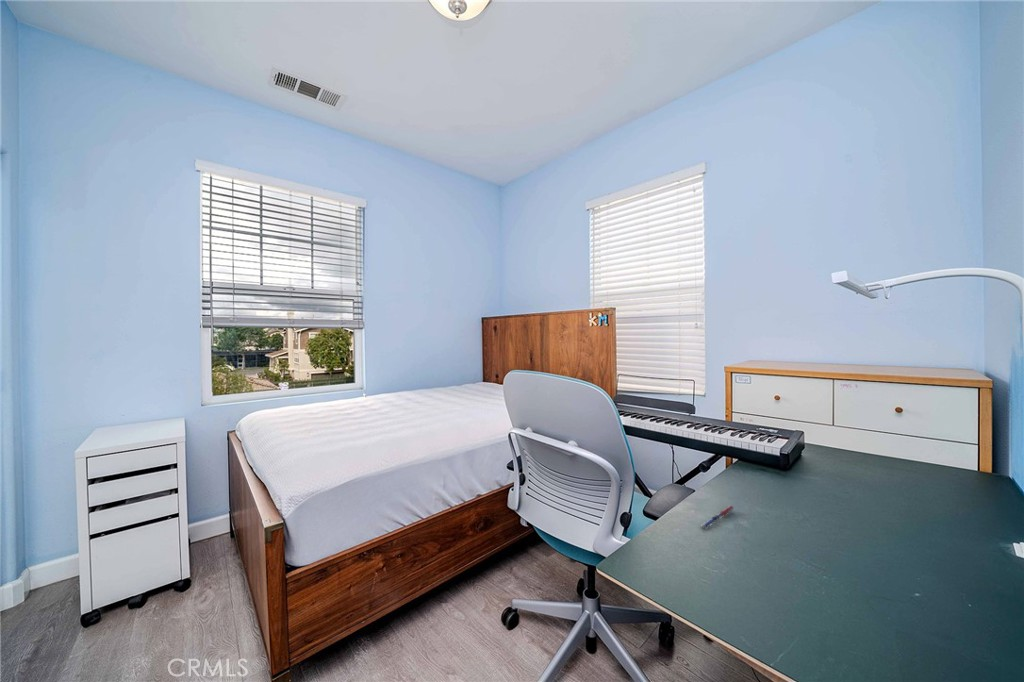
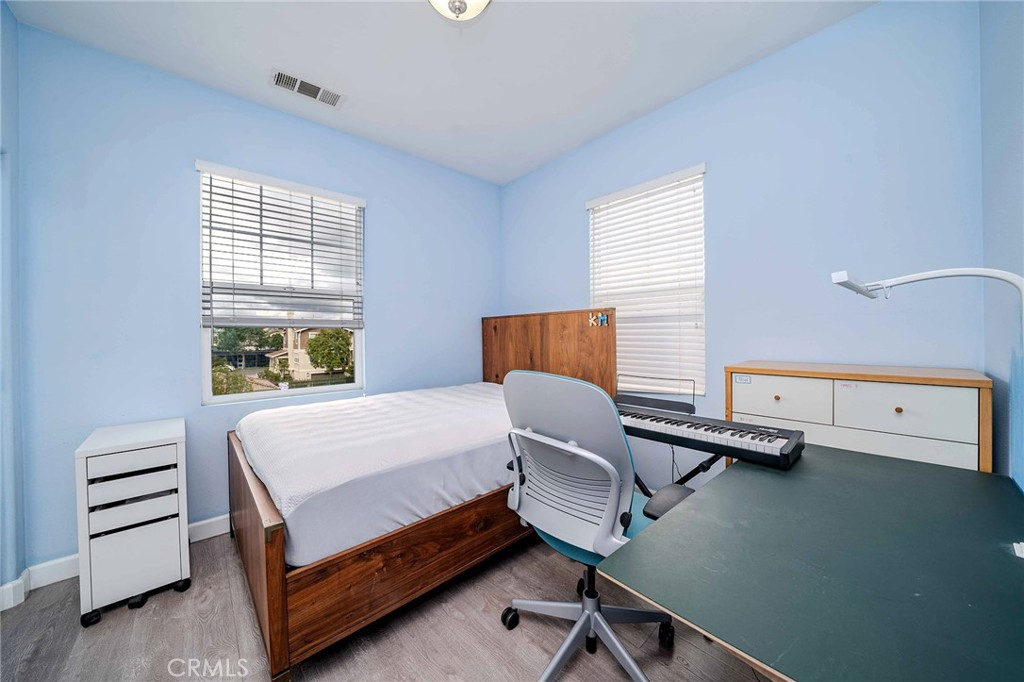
- pen (717, 516)
